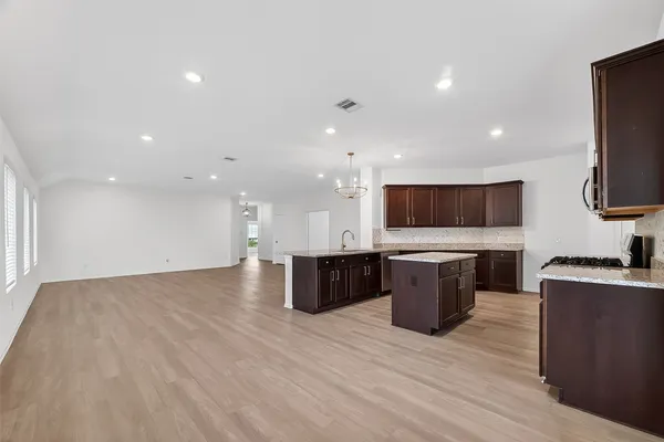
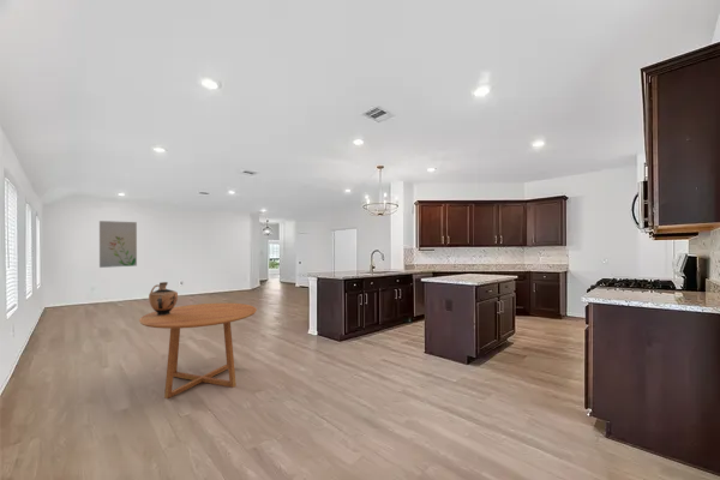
+ dining table (197, 326)
+ ceramic jug (163, 298)
+ wall art (118, 244)
